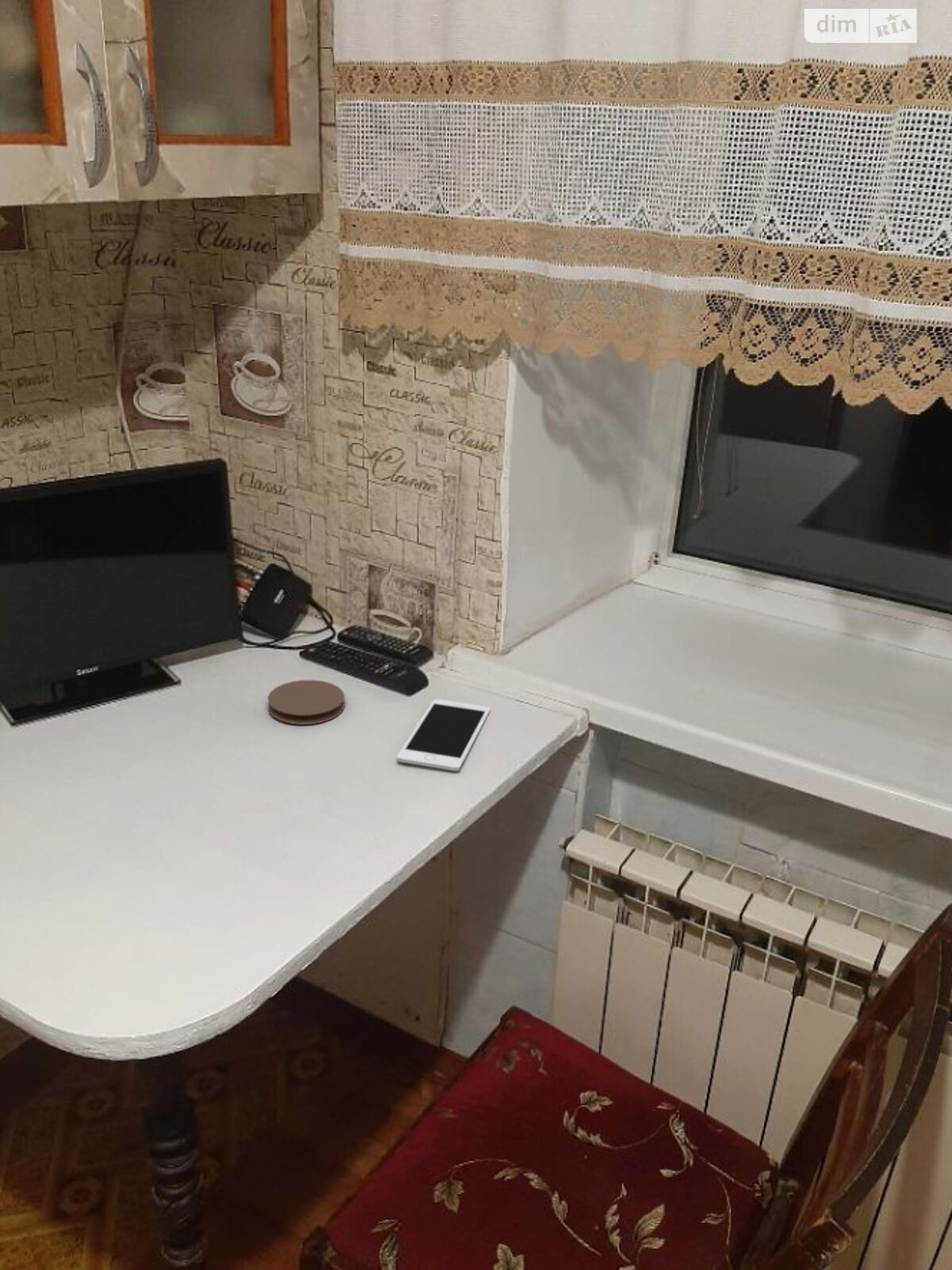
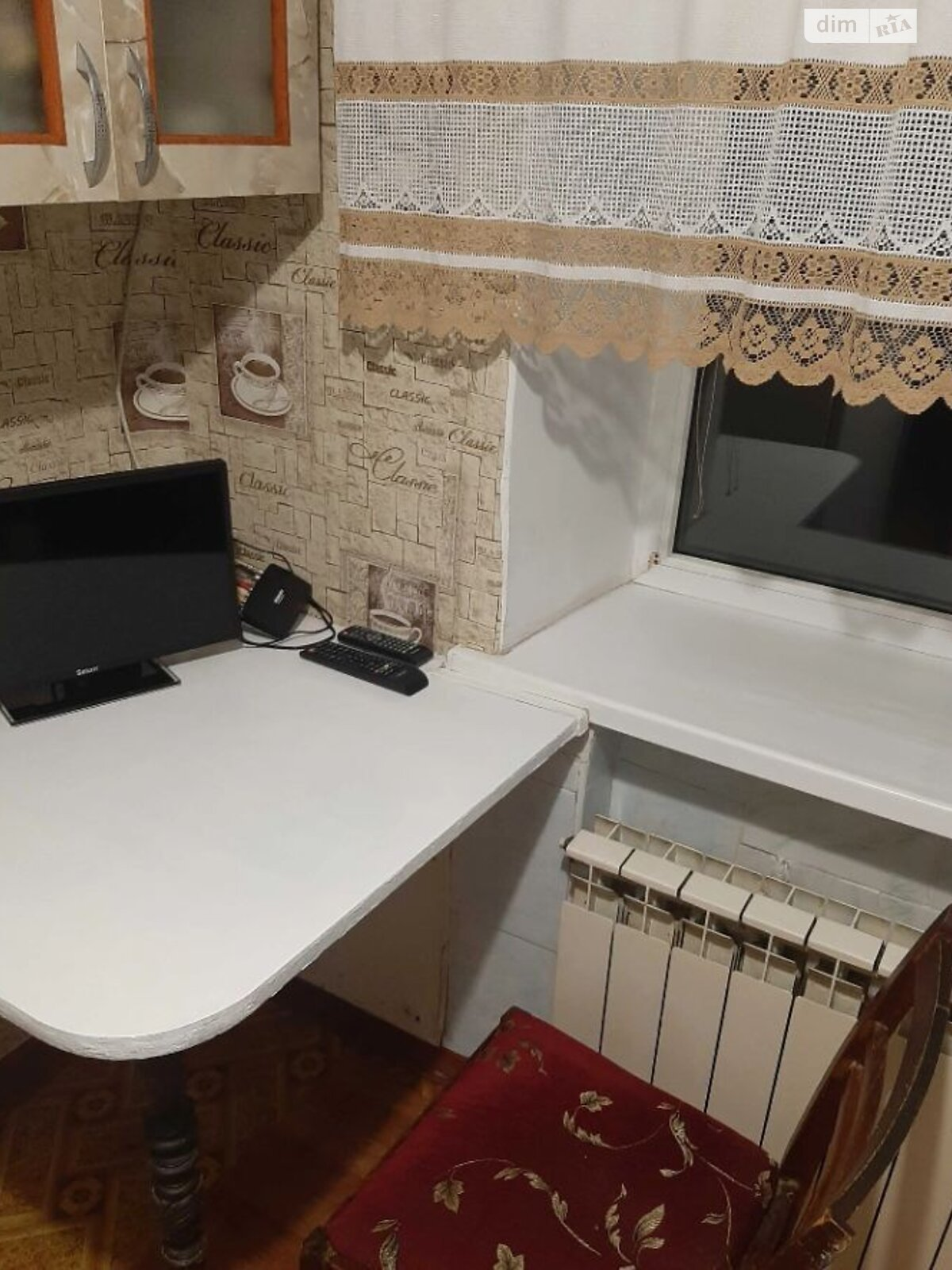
- cell phone (445, 733)
- coaster (306, 701)
